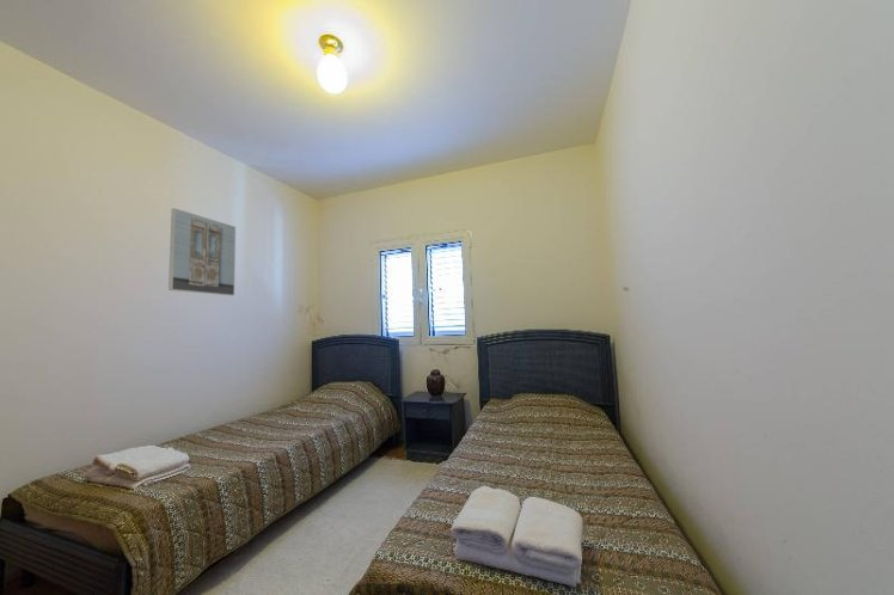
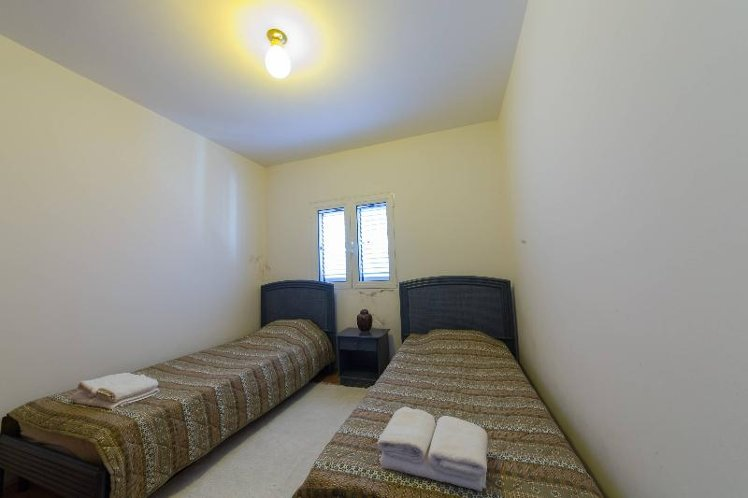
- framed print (204, 254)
